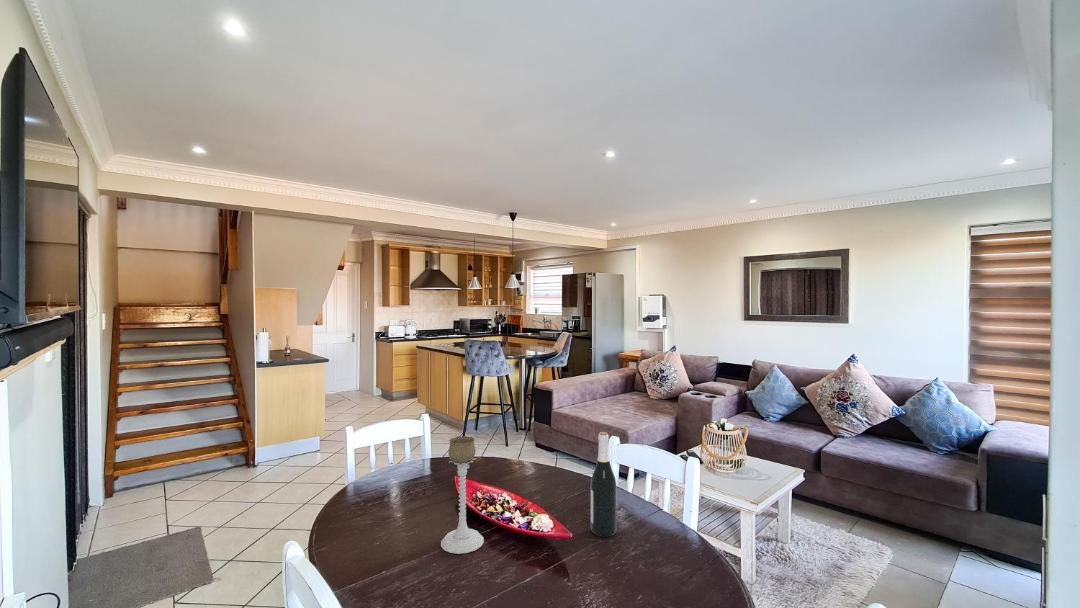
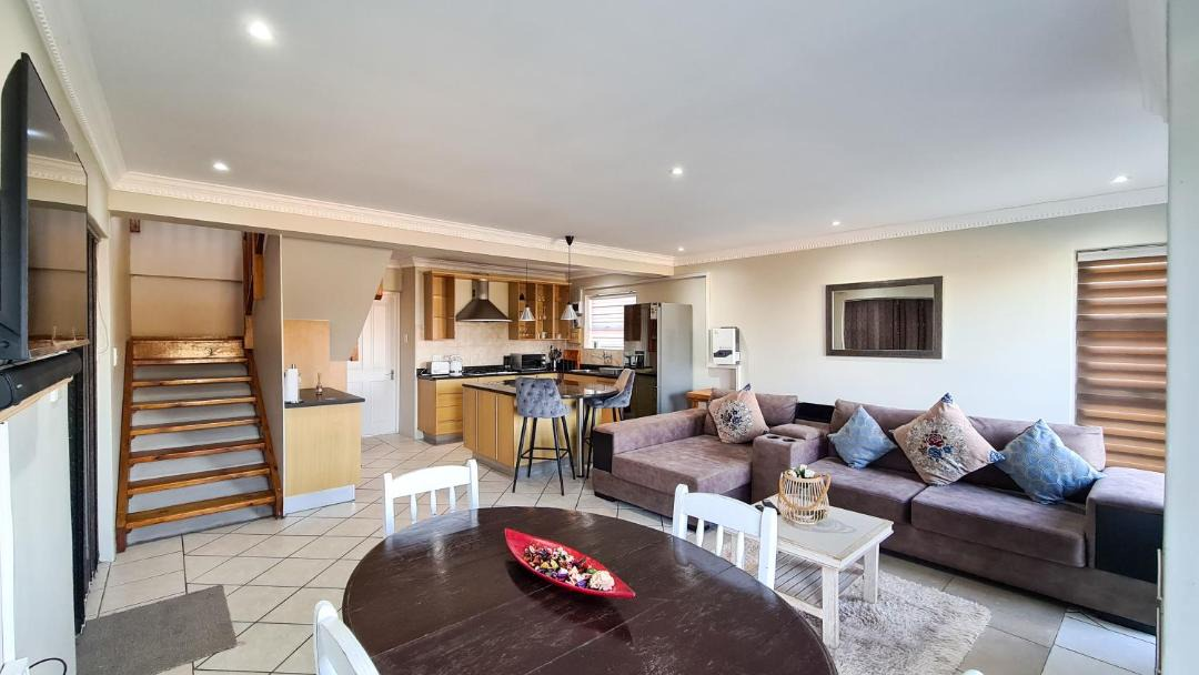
- wine bottle (603, 482)
- candle holder (462, 490)
